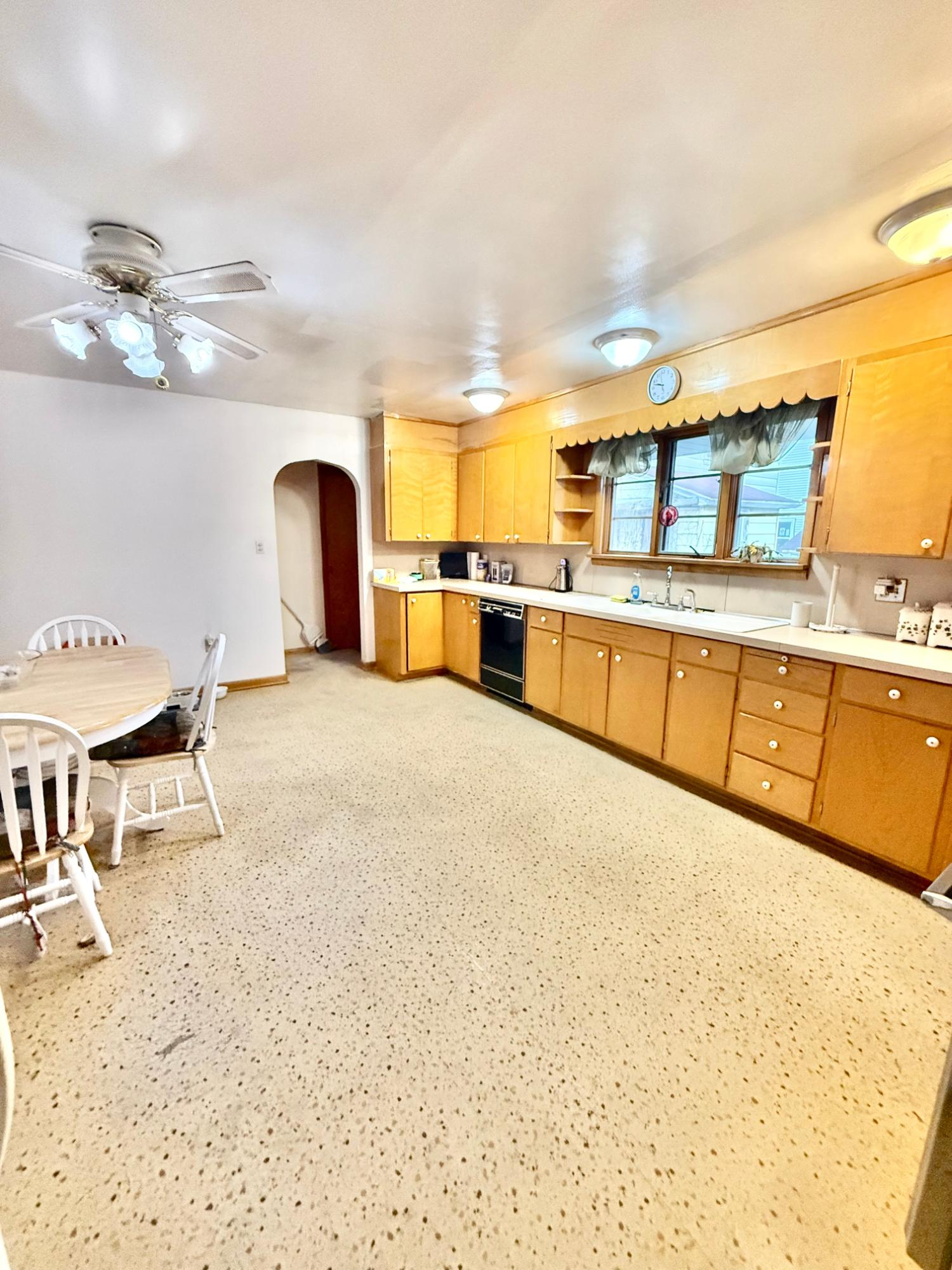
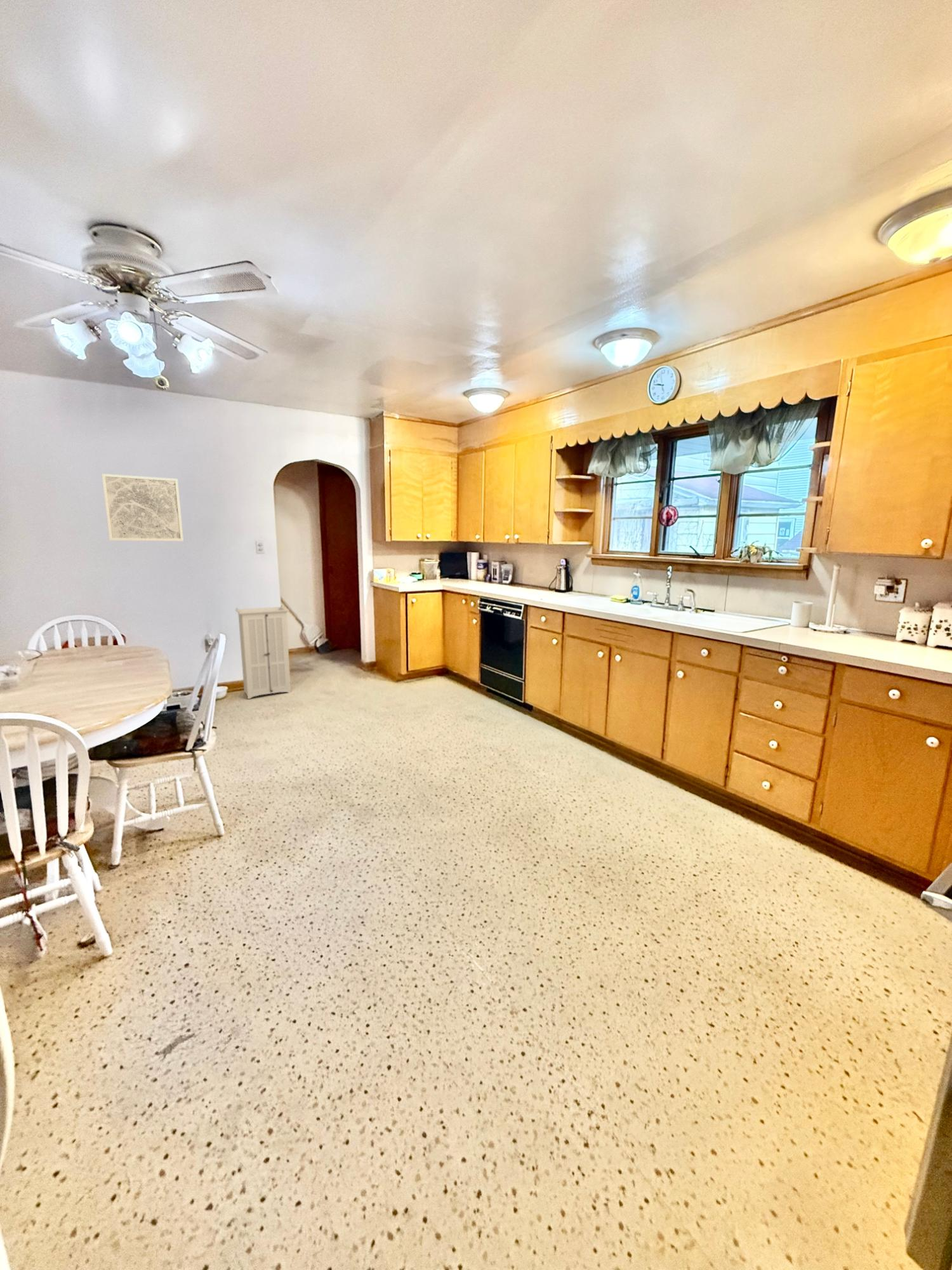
+ storage cabinet (265, 651)
+ wall art (144, 509)
